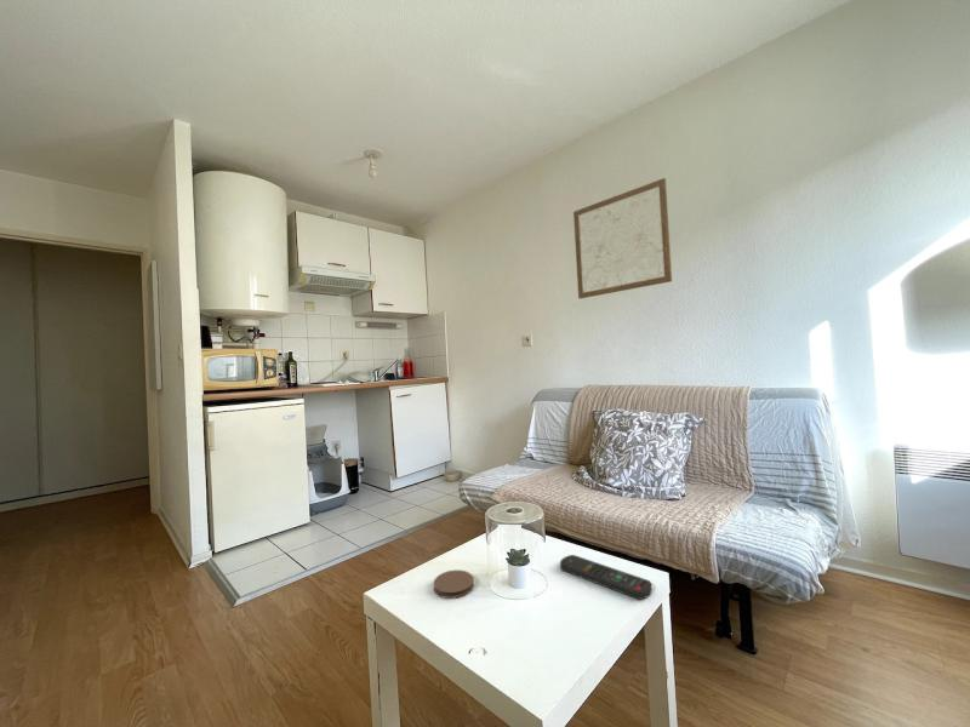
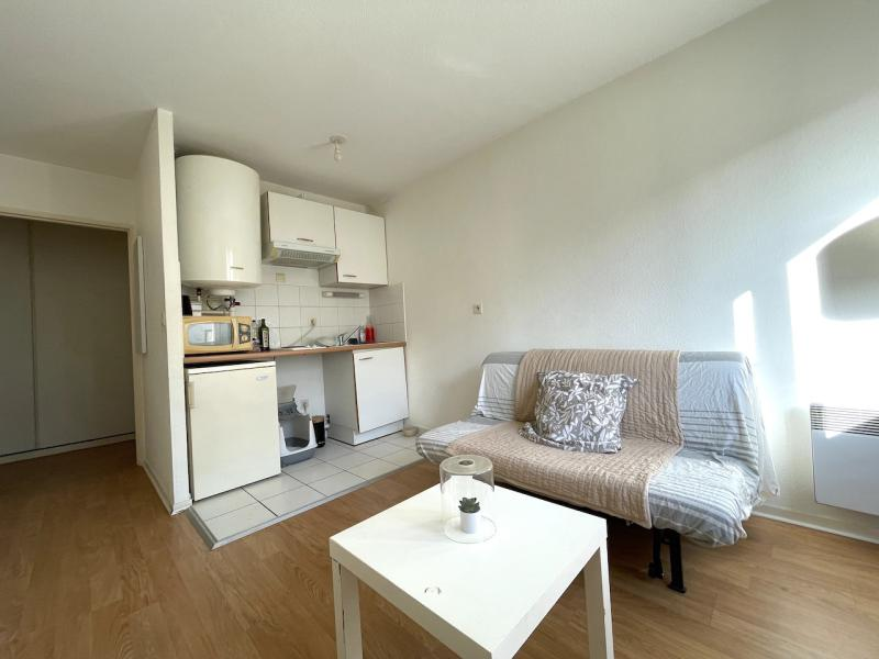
- coaster (453, 583)
- wall art (621, 245)
- remote control (603, 574)
